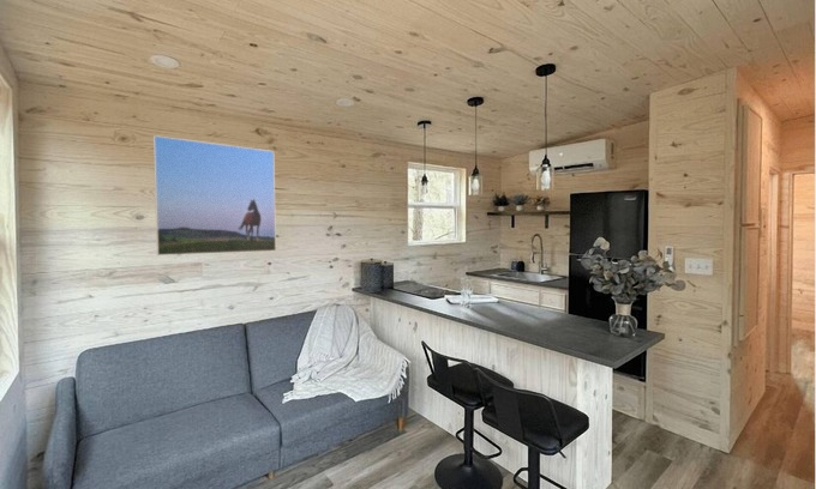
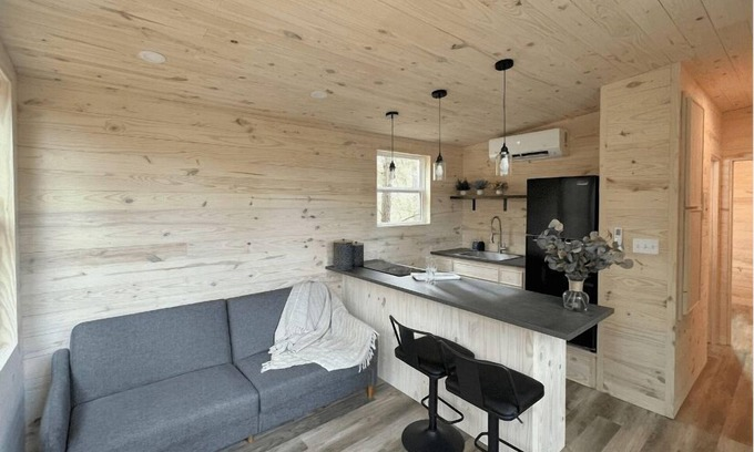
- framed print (220, 198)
